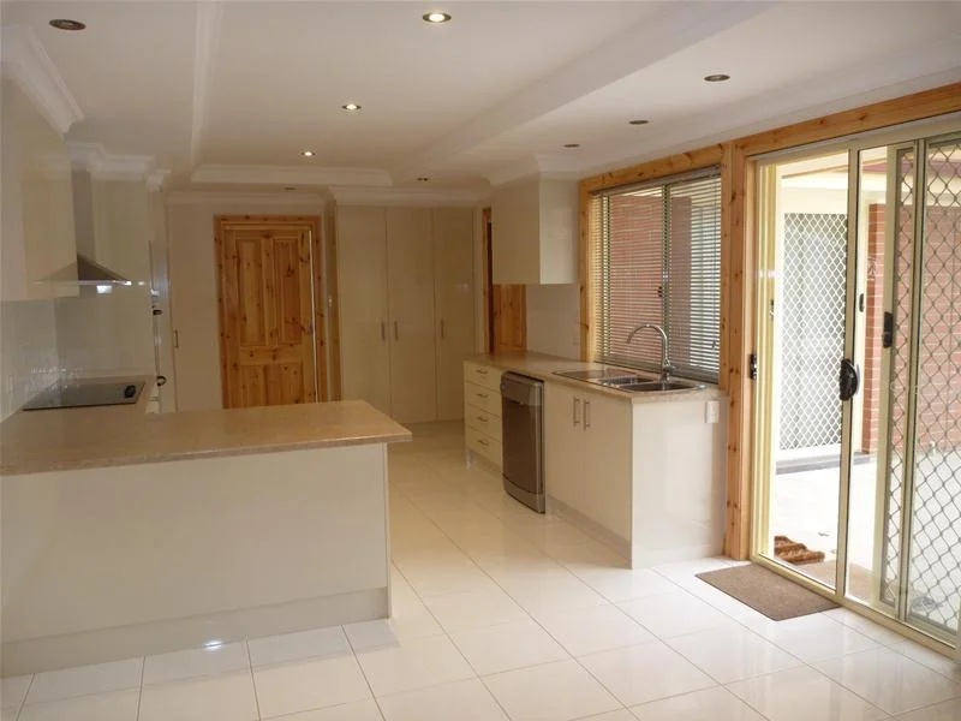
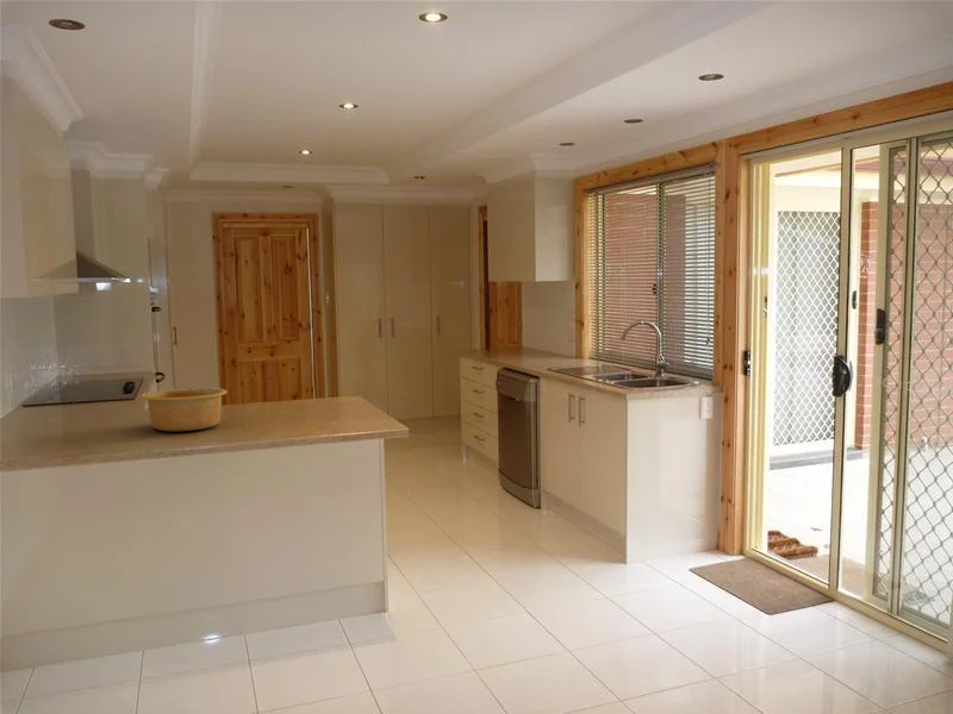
+ bowl (185, 409)
